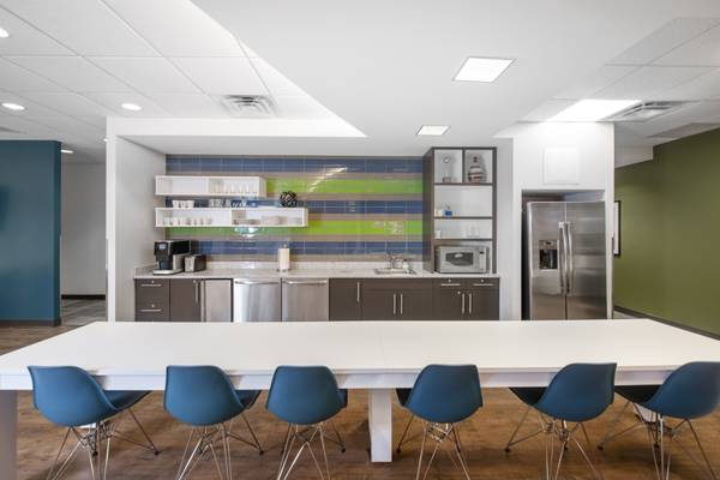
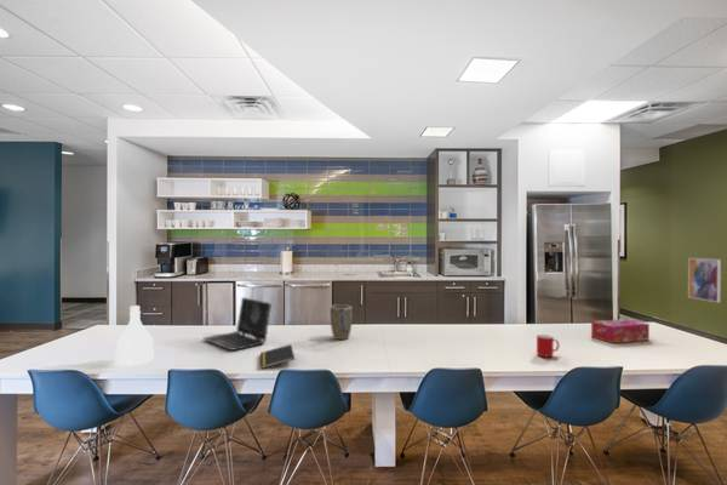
+ bottle (134, 332)
+ tissue box (619, 330)
+ laptop computer (237, 321)
+ wall art (703, 279)
+ plant pot (340, 321)
+ cup (548, 346)
+ notepad (276, 355)
